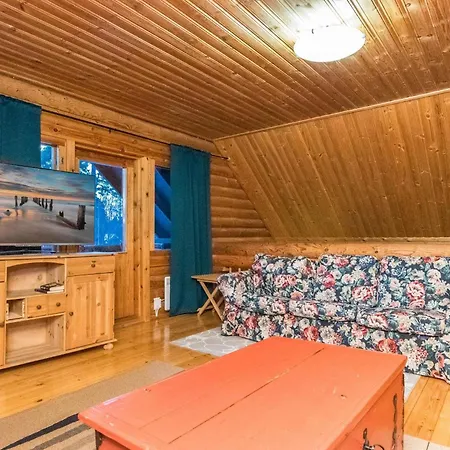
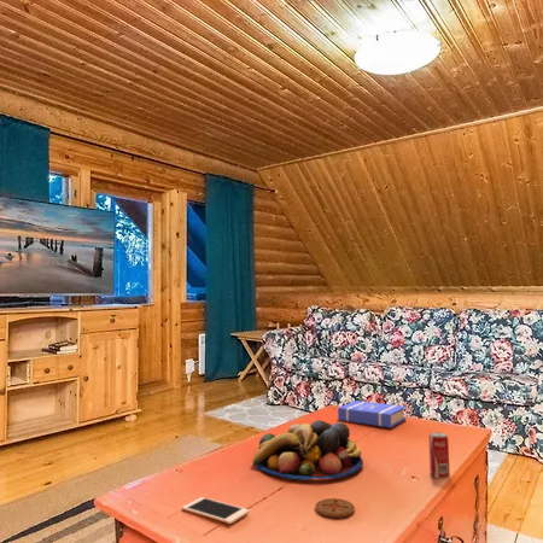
+ coaster (334, 507)
+ book (372, 413)
+ fruit bowl (308, 442)
+ cell phone (215, 509)
+ beverage can (438, 454)
